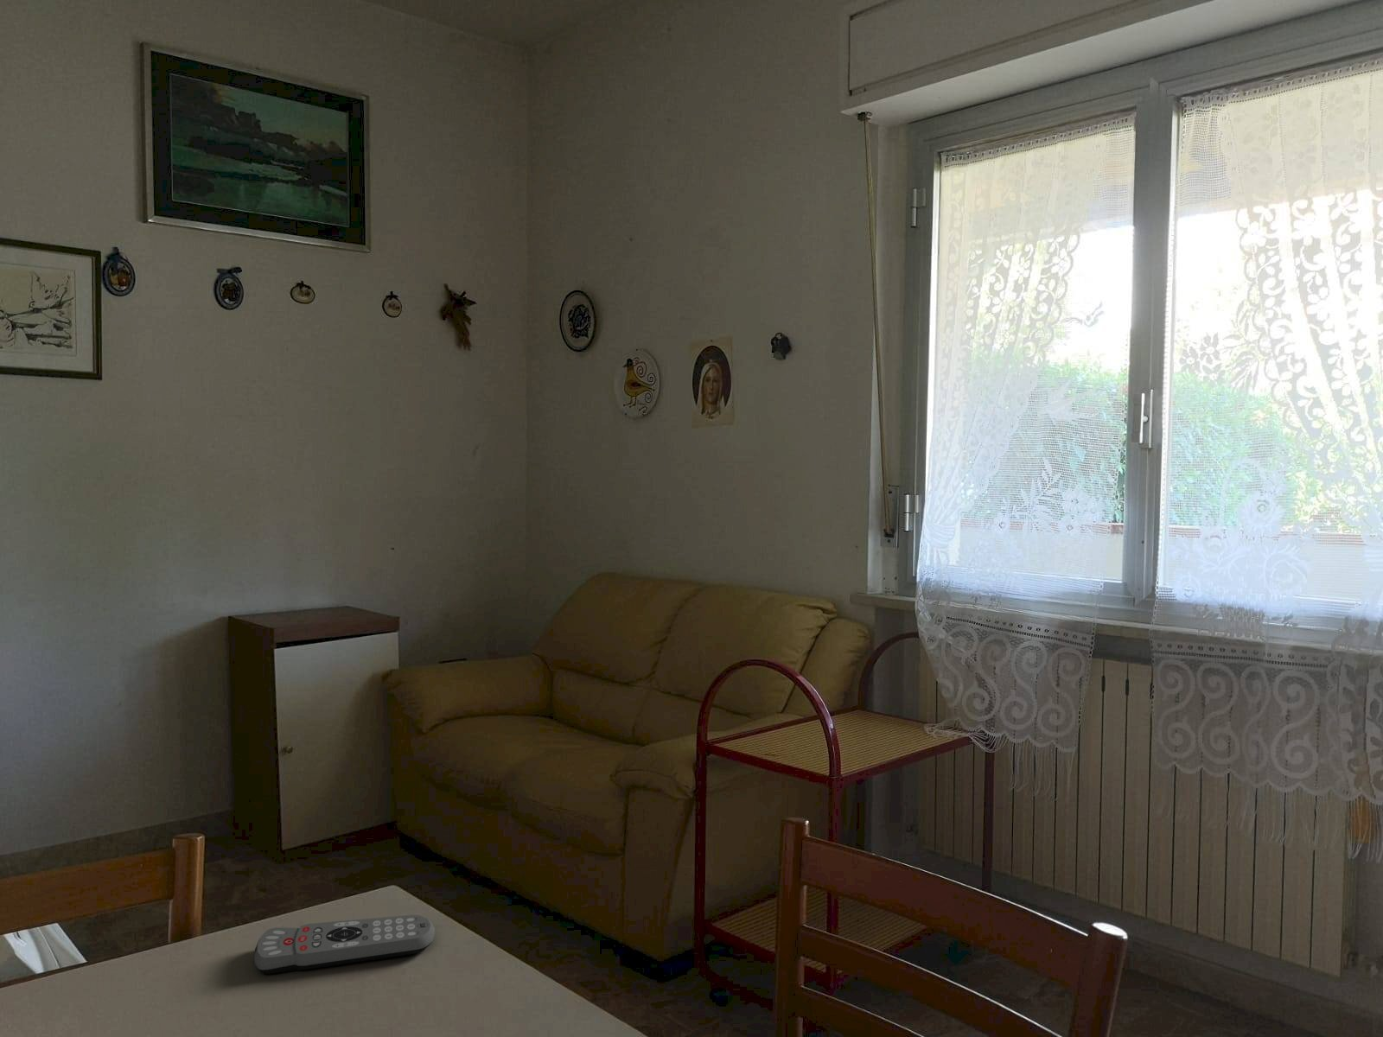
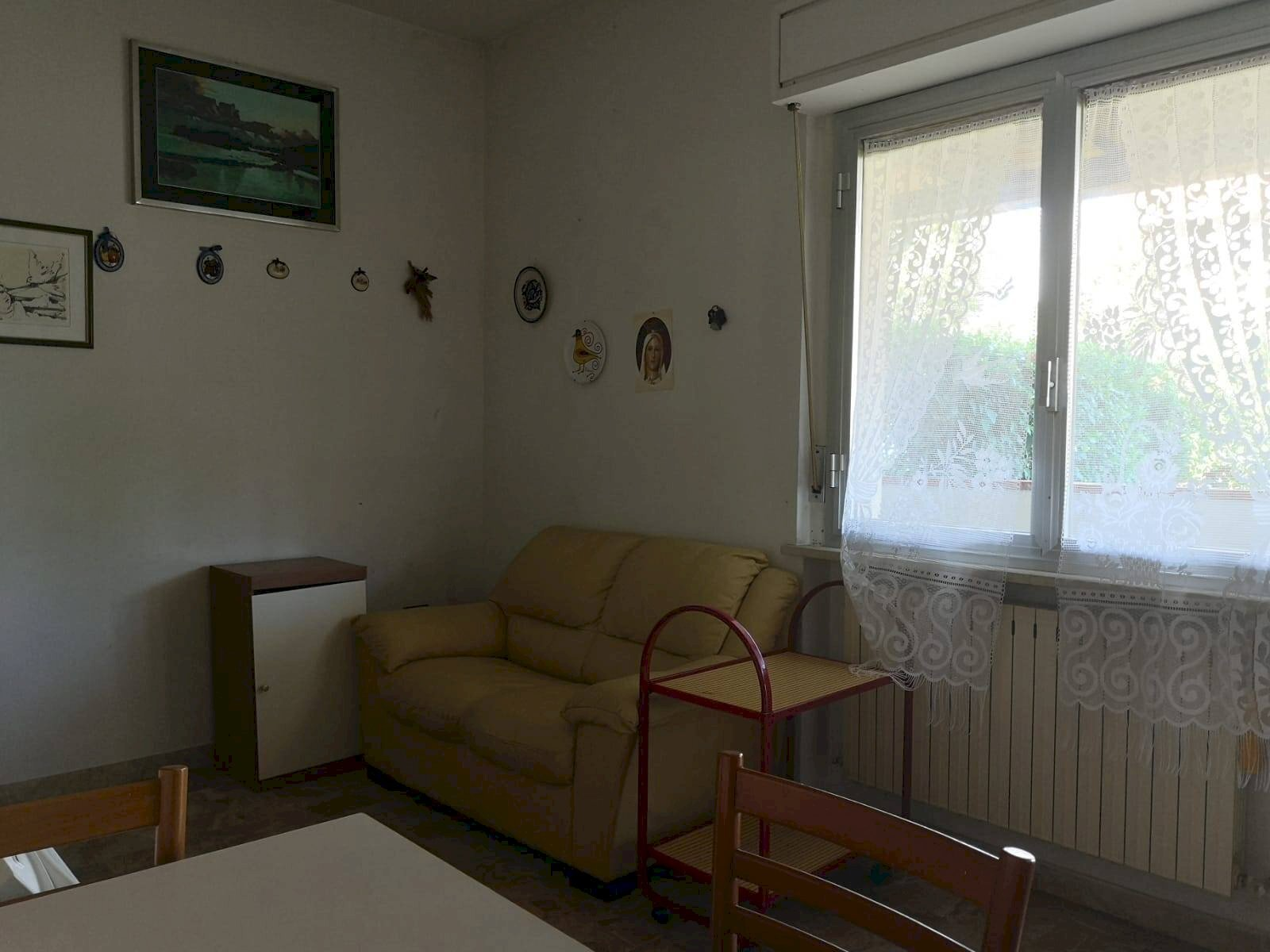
- remote control (346, 942)
